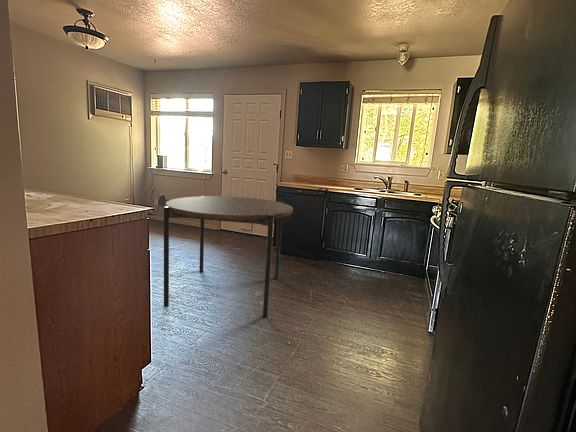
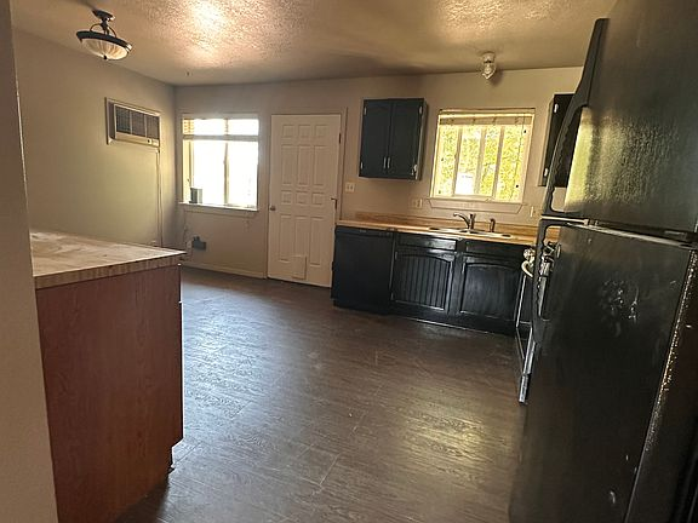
- dining table (203, 248)
